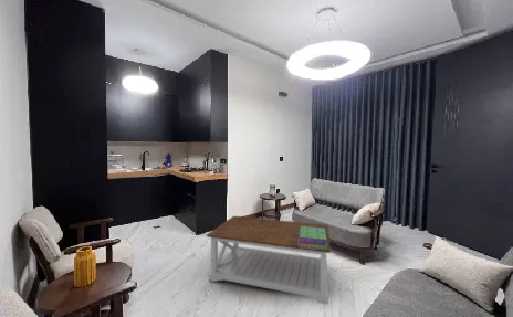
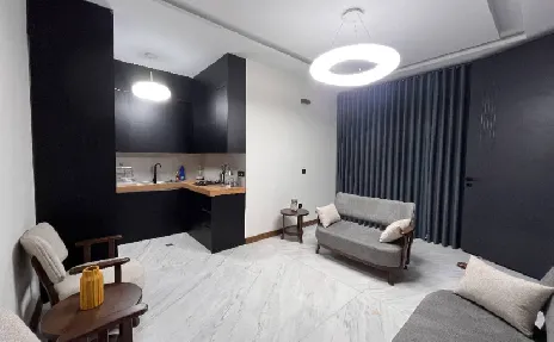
- stack of books (312, 236)
- coffee table (271, 252)
